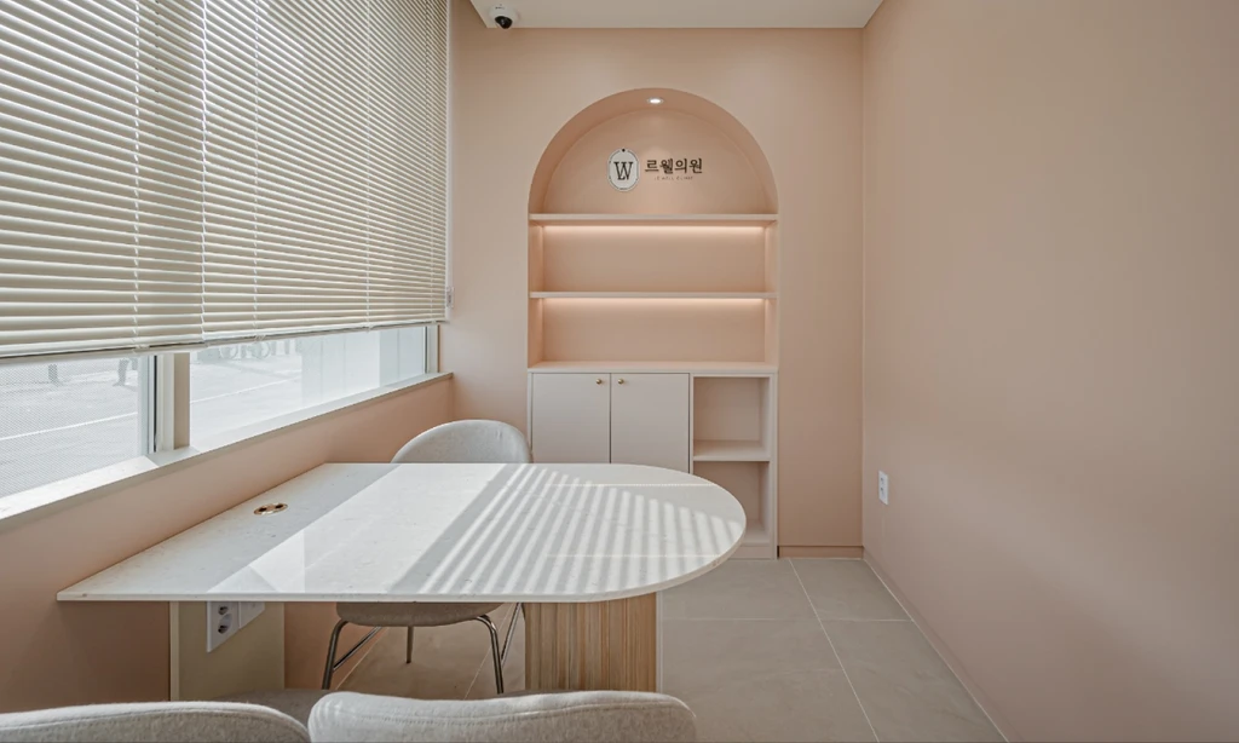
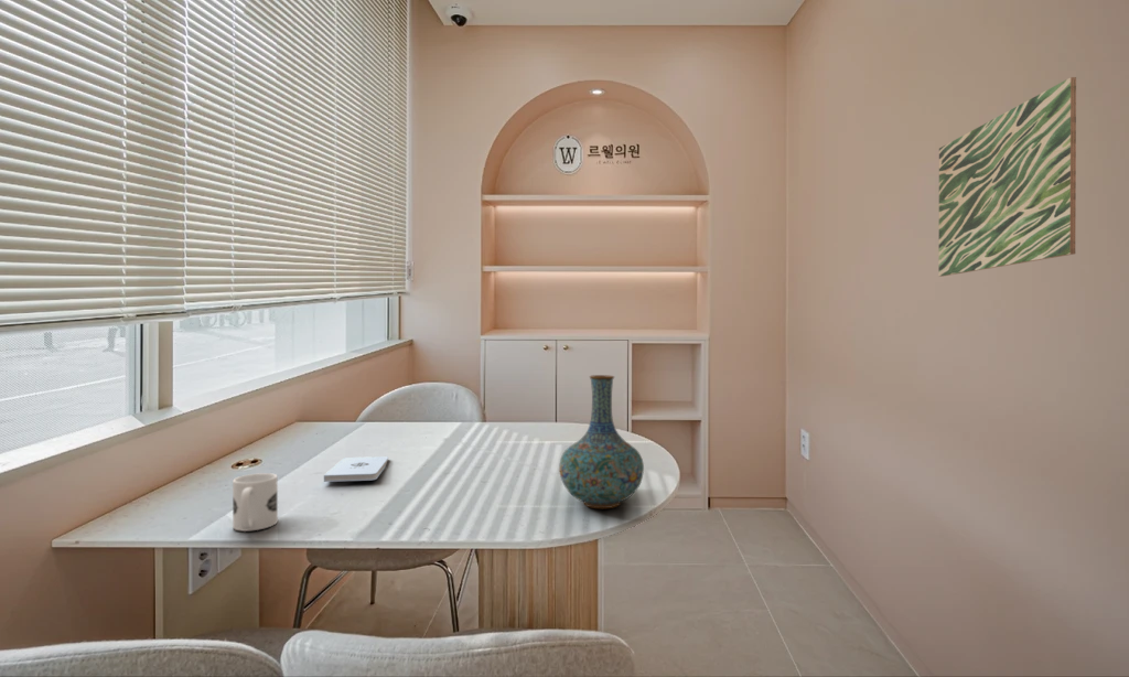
+ vase (601, 440)
+ wall art (996, 192)
+ notepad (358, 468)
+ mug (252, 503)
